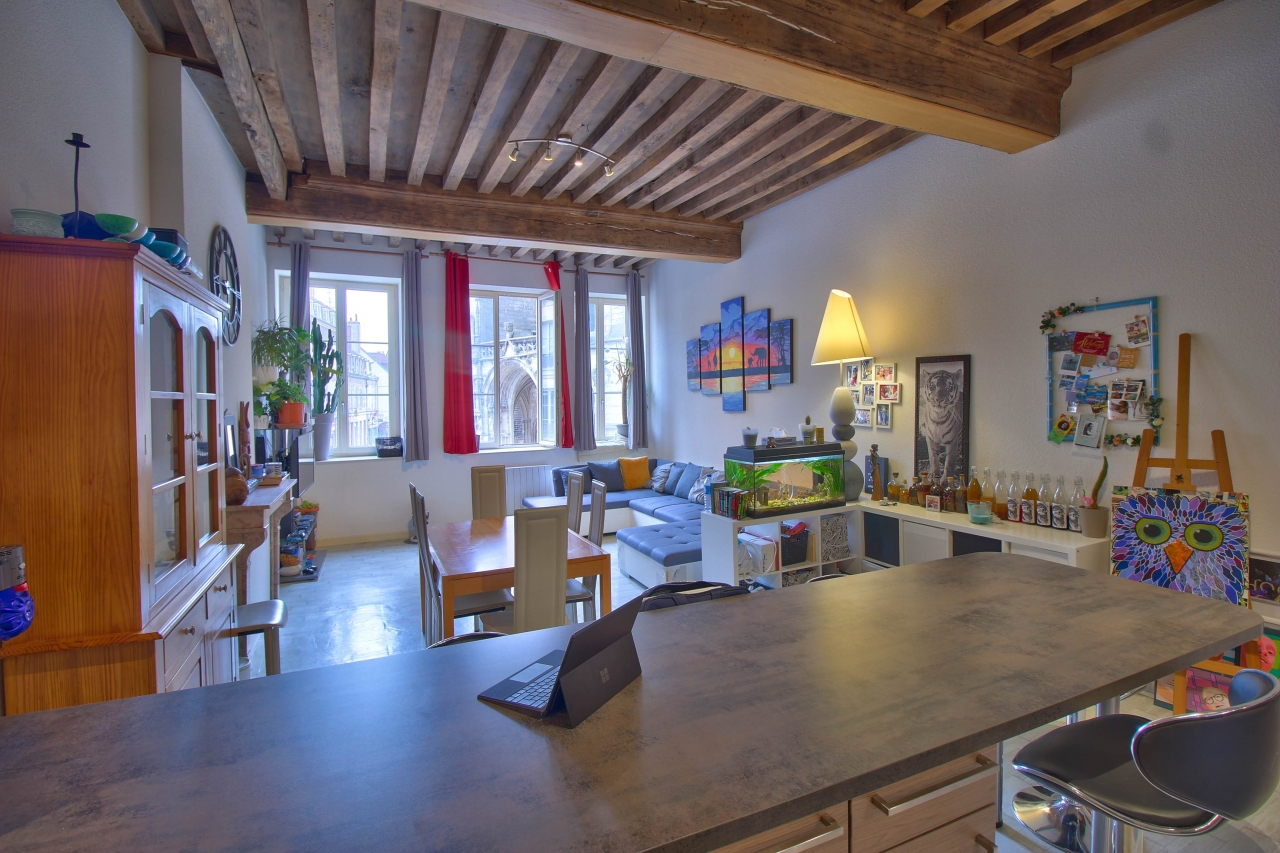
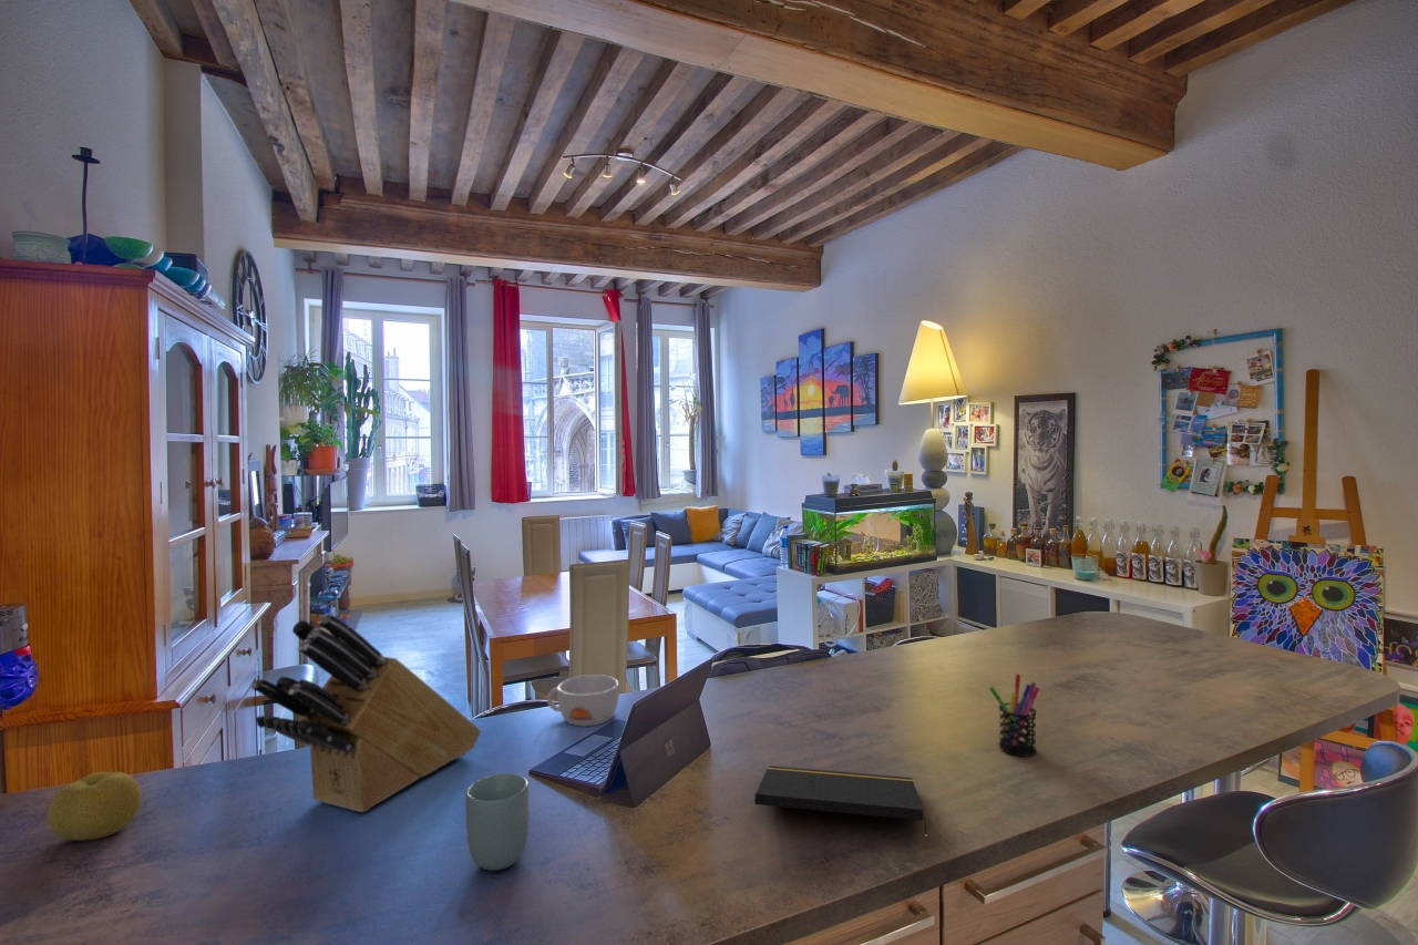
+ cup (497, 823)
+ bowl (583, 700)
+ knife block (378, 691)
+ notepad (838, 790)
+ pen holder (1013, 712)
+ fruit (95, 804)
